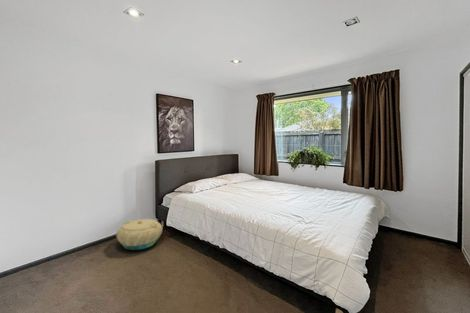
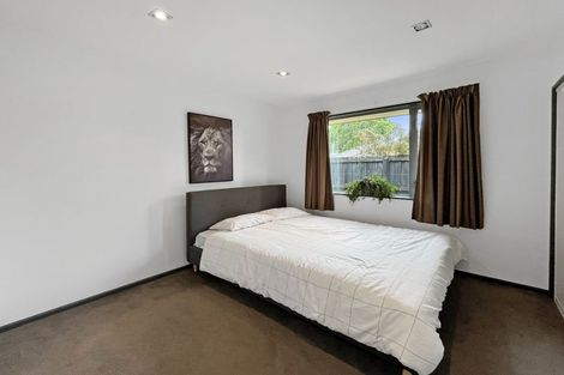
- basket (140, 232)
